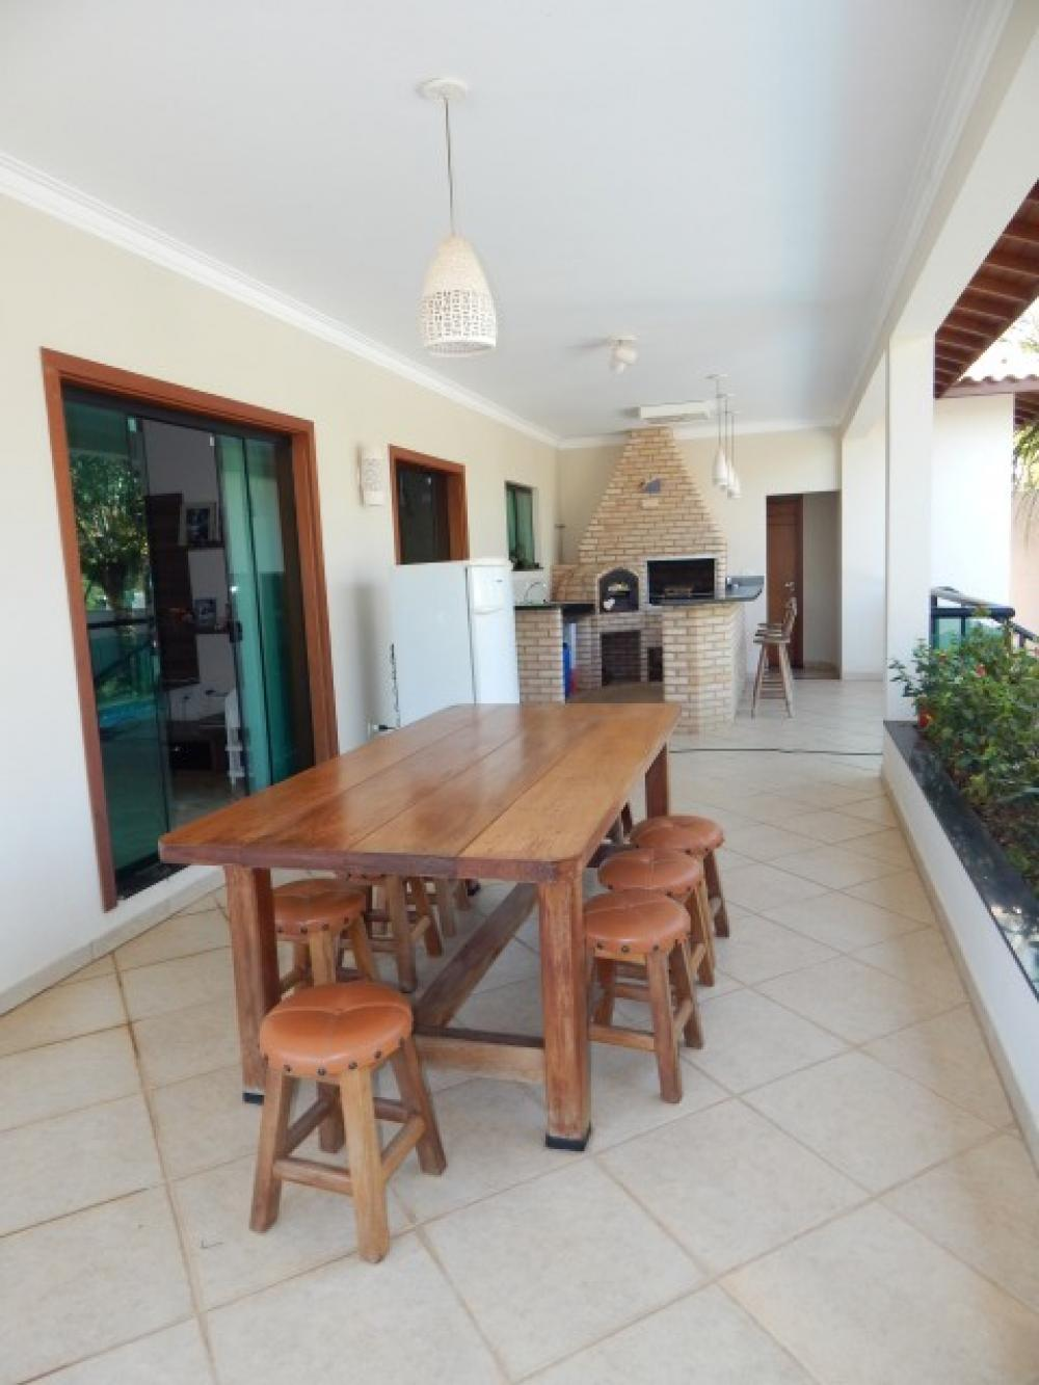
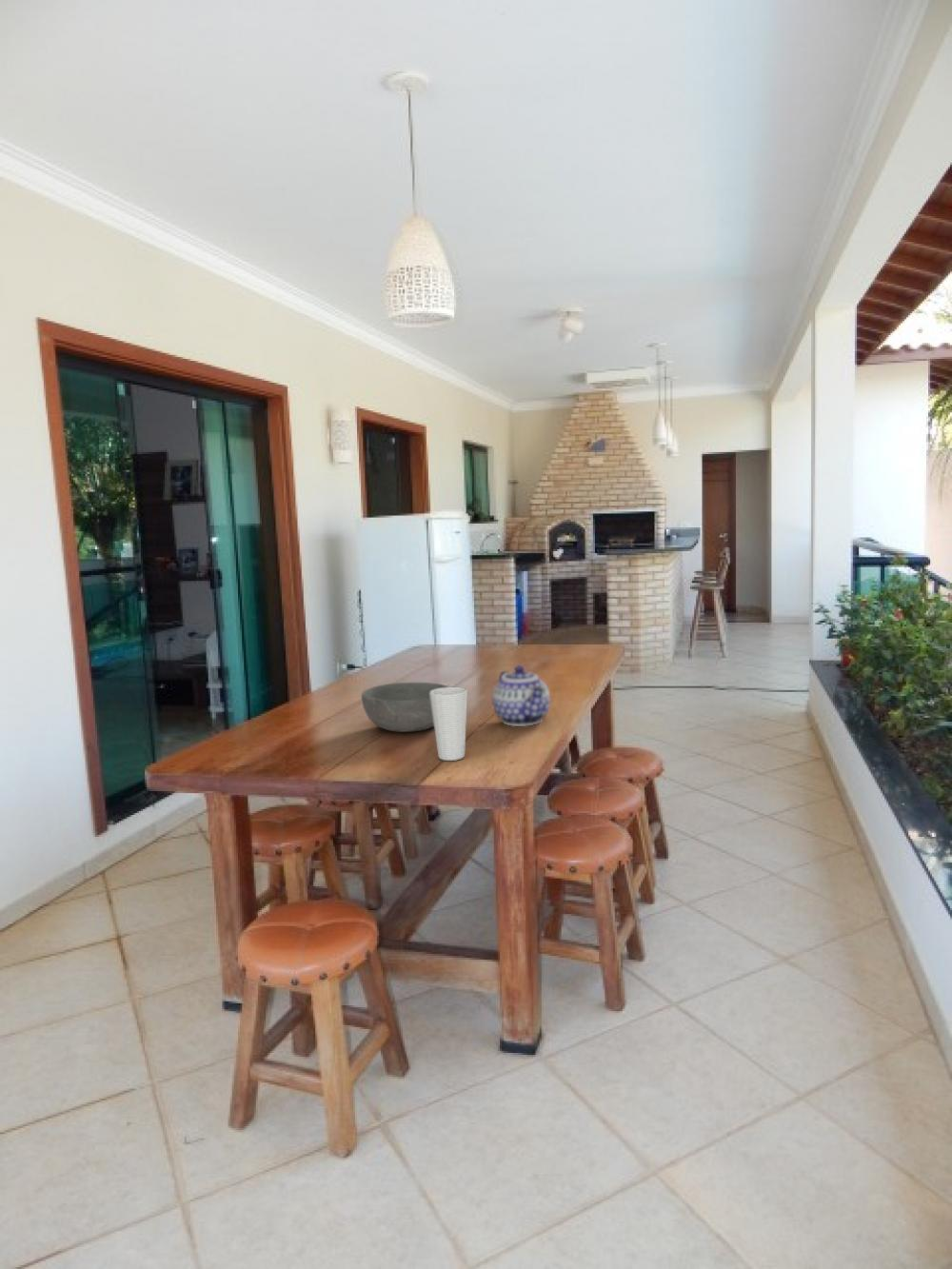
+ teapot (521, 693)
+ bowl (408, 708)
+ cup (449, 724)
